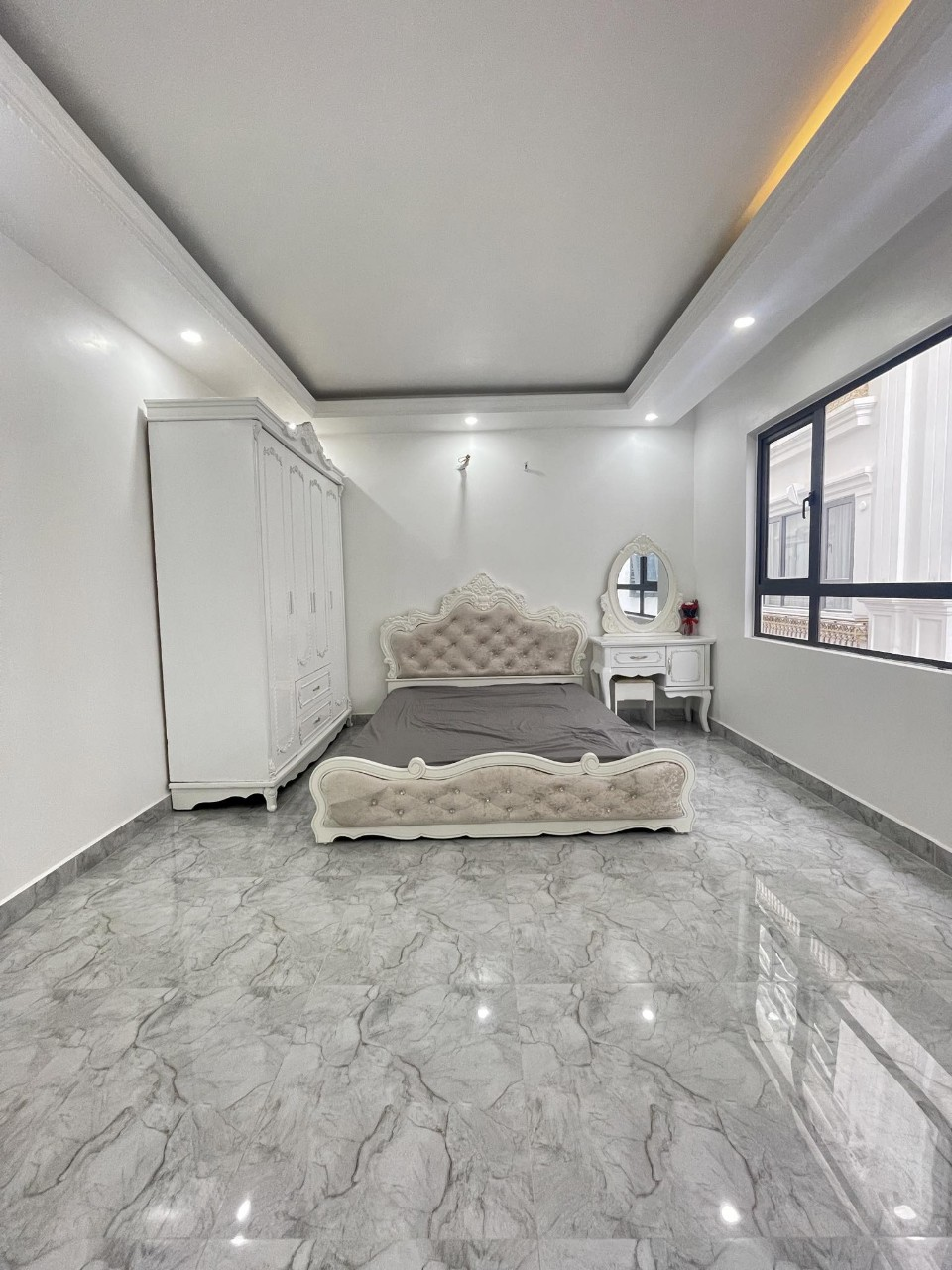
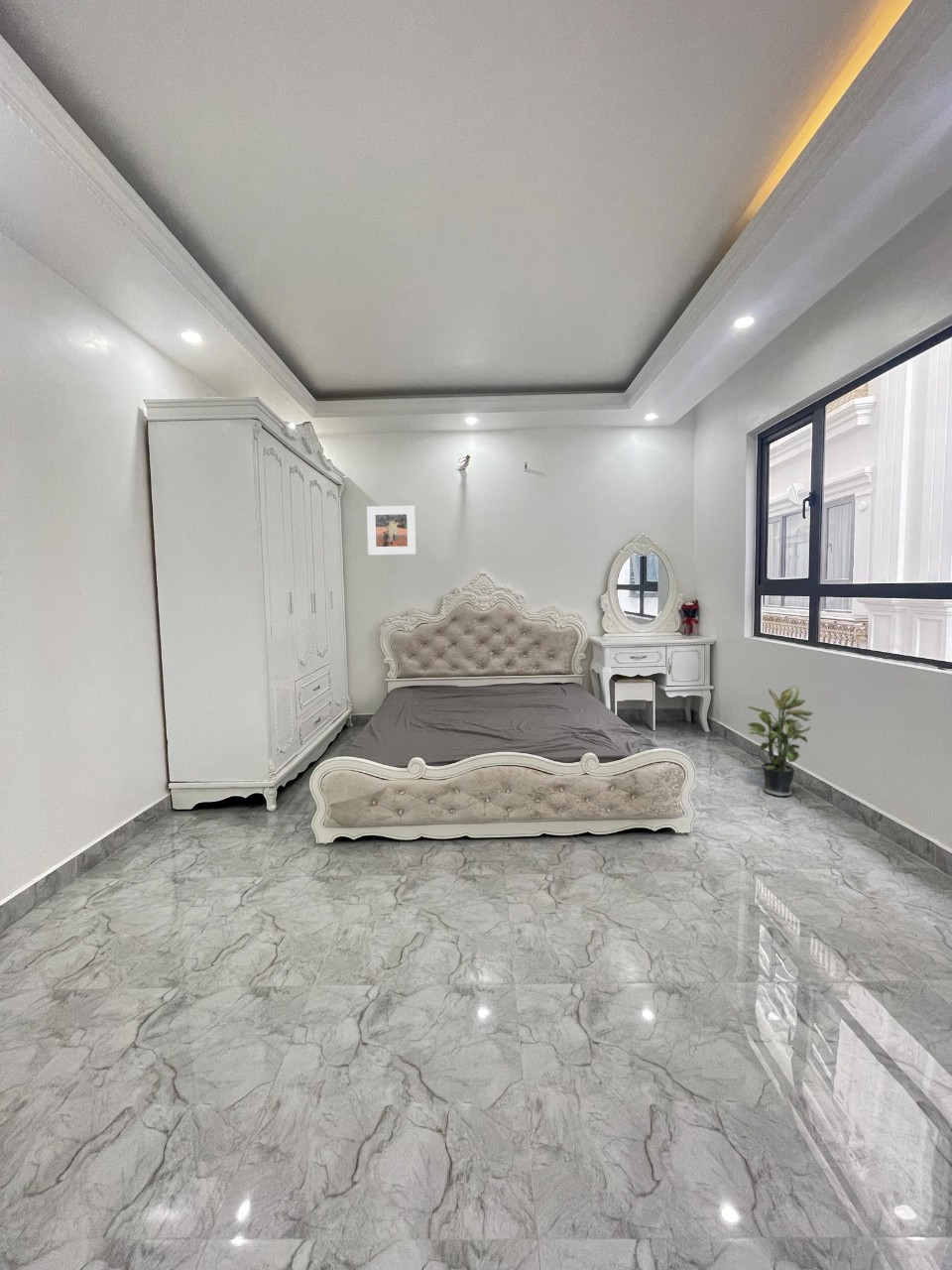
+ potted plant (780, 738)
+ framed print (391, 530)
